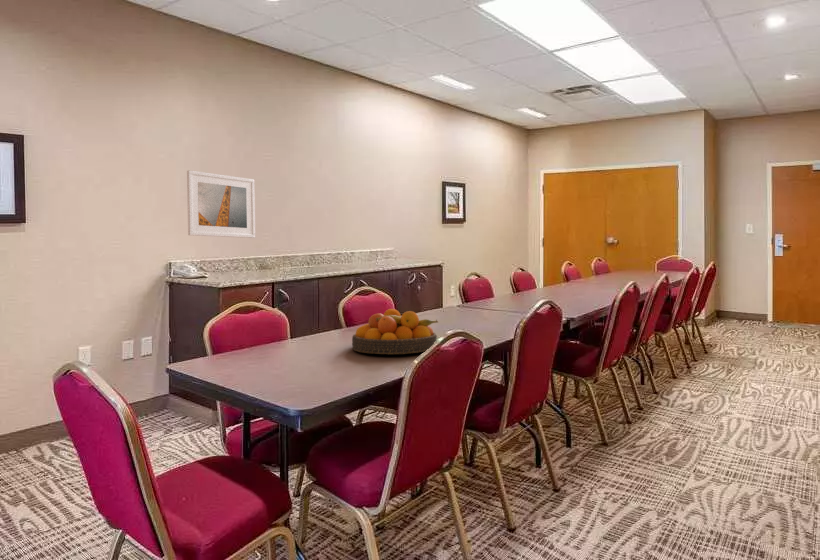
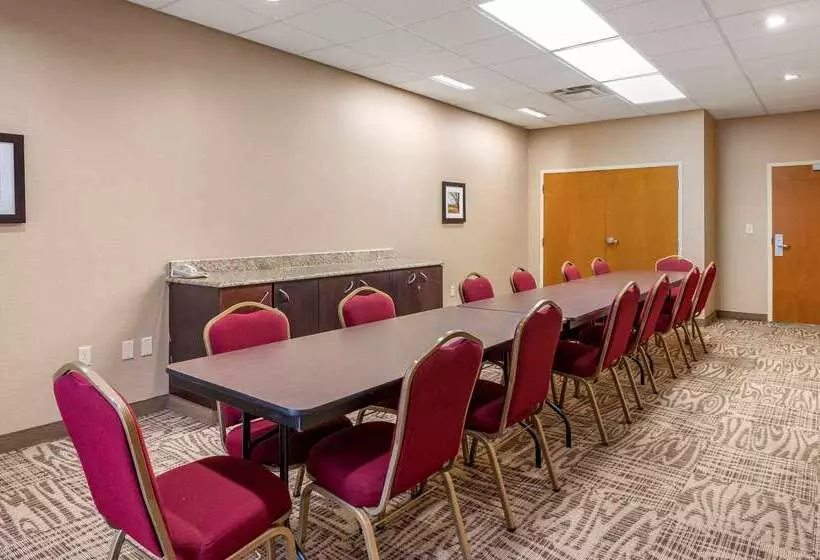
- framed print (222, 205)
- fruit bowl (394, 329)
